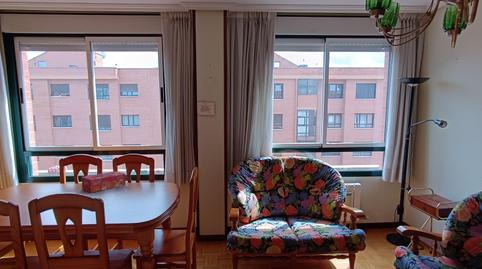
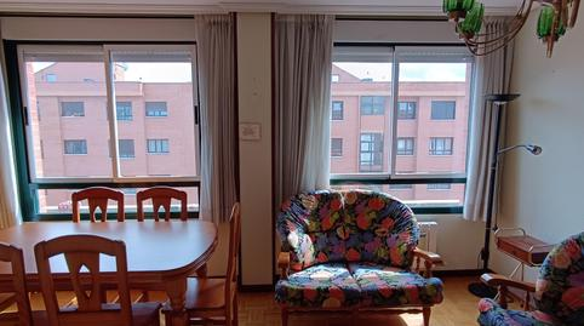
- tissue box (104, 181)
